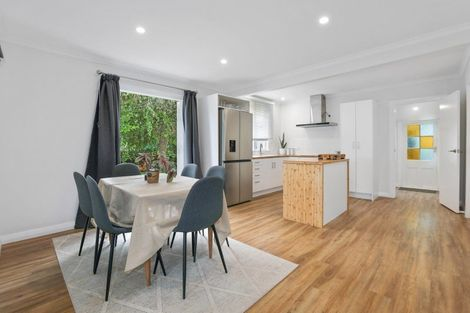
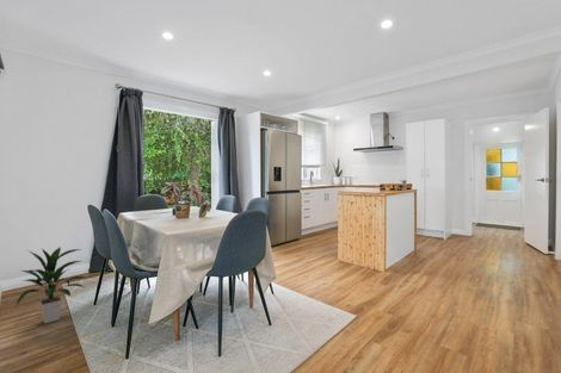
+ indoor plant (51, 281)
